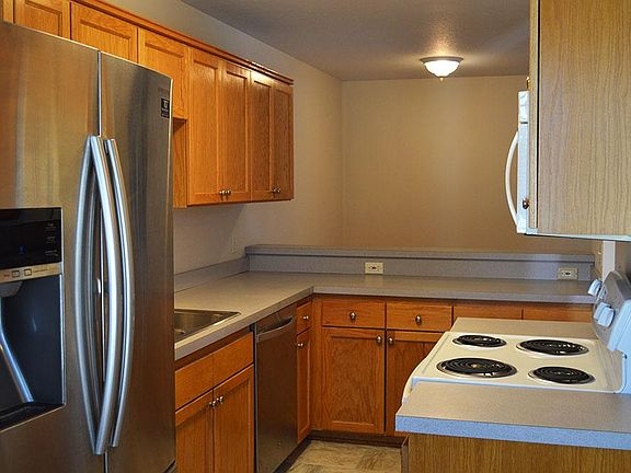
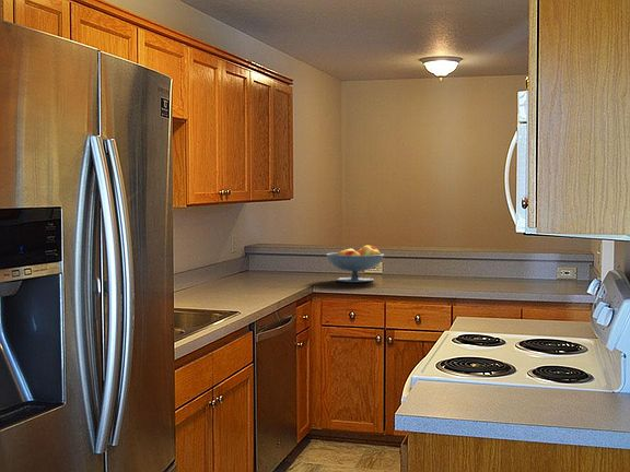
+ fruit bowl (354, 262)
